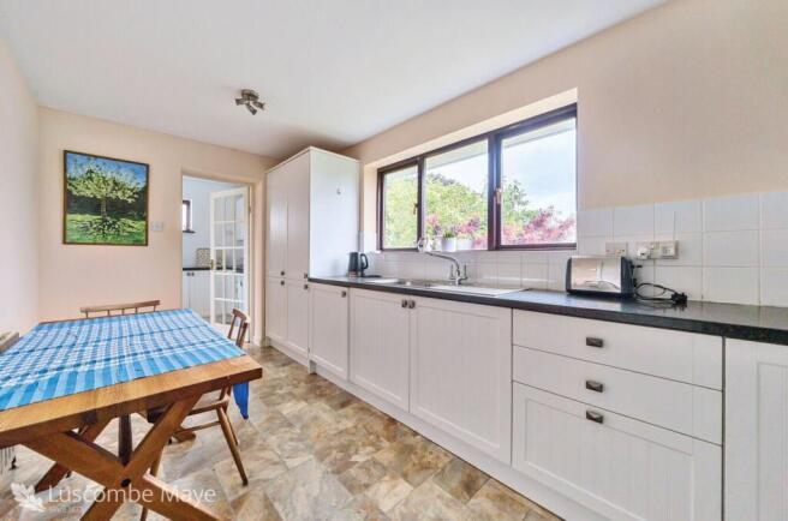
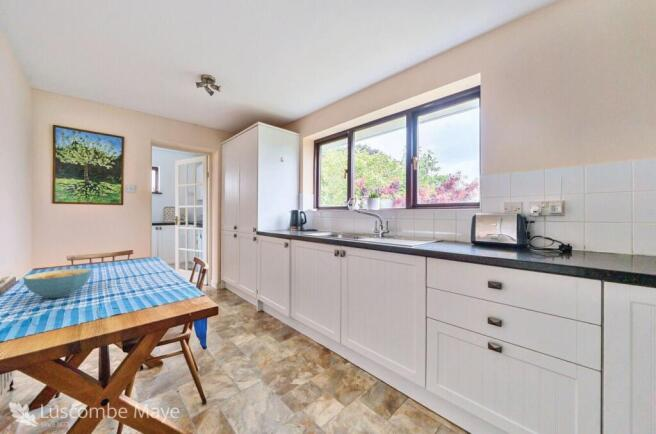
+ cereal bowl (59, 284)
